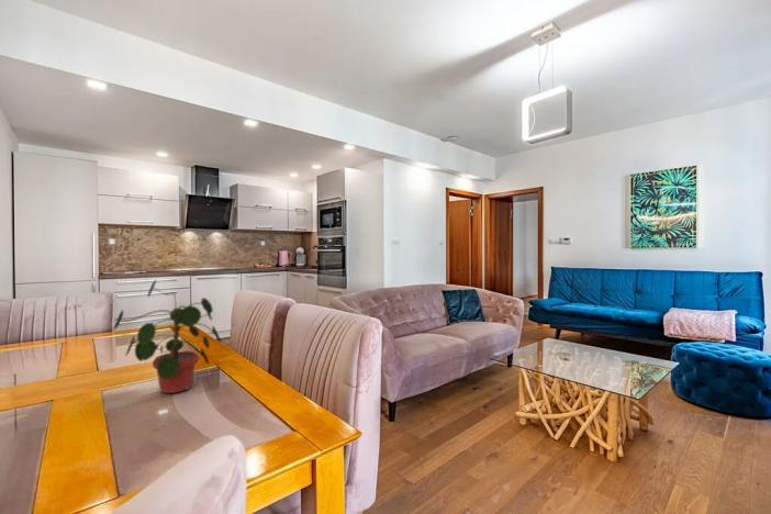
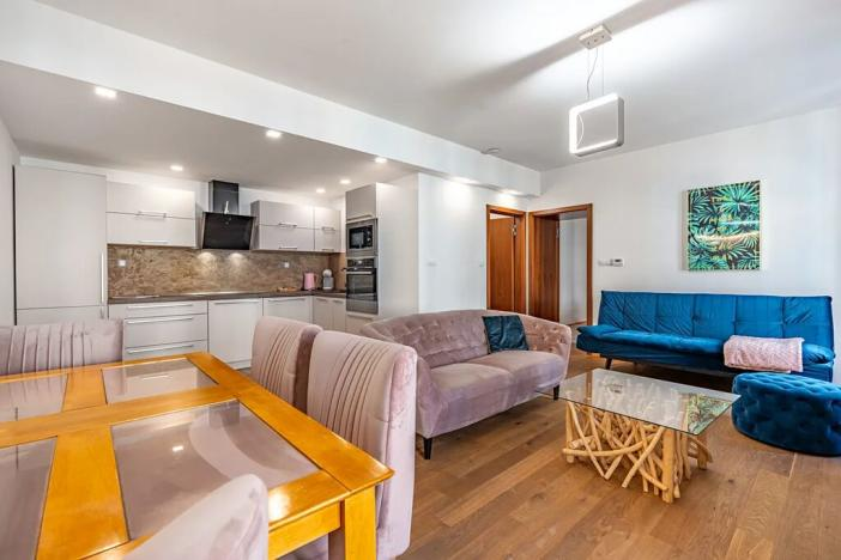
- potted plant (168, 335)
